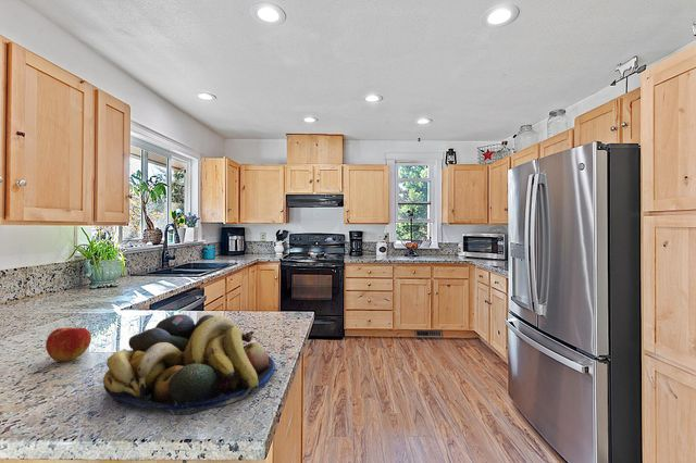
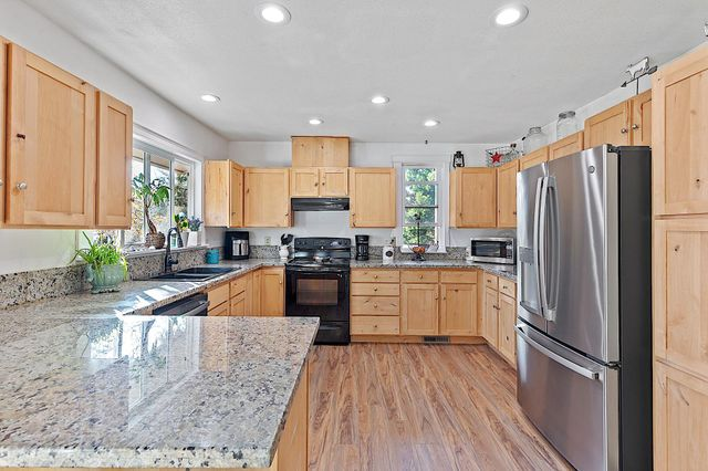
- apple (69, 342)
- fruit bowl (199, 347)
